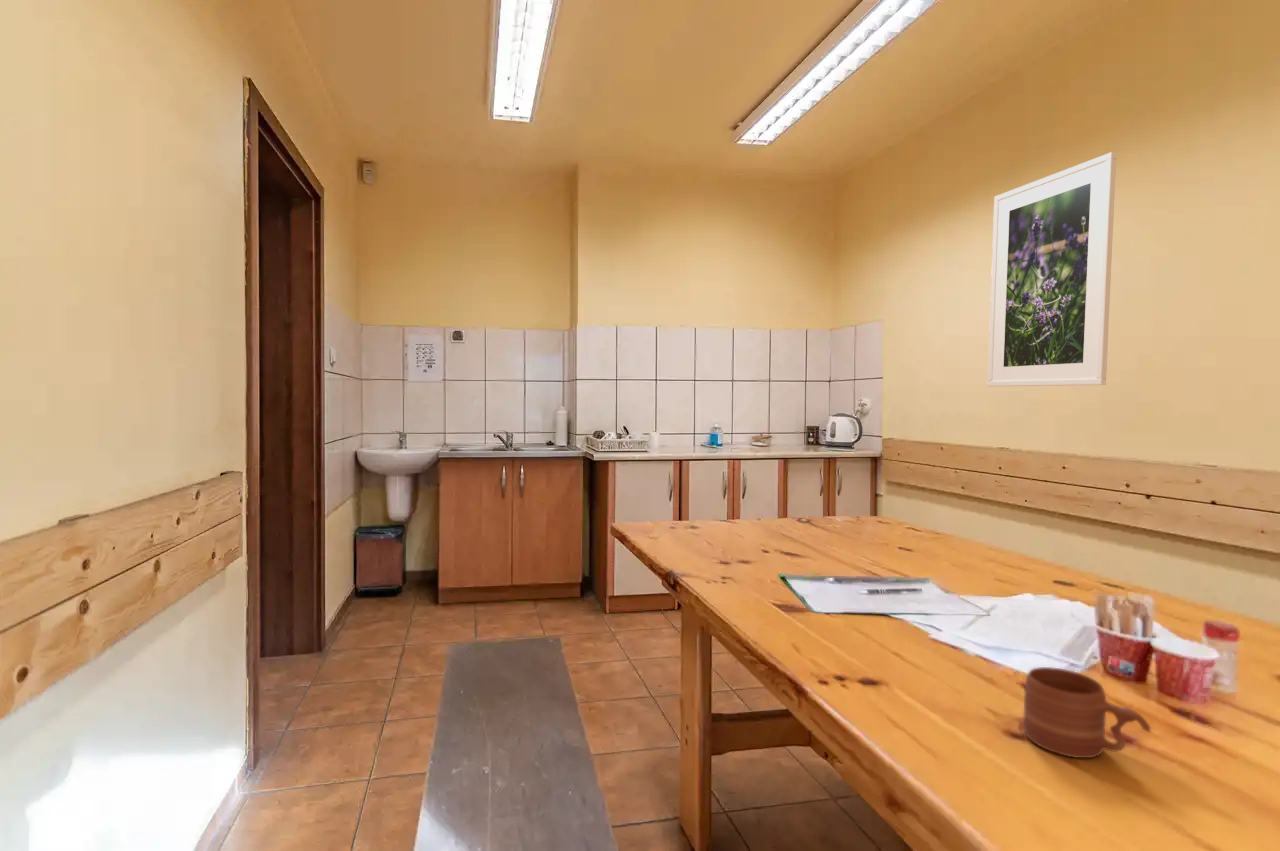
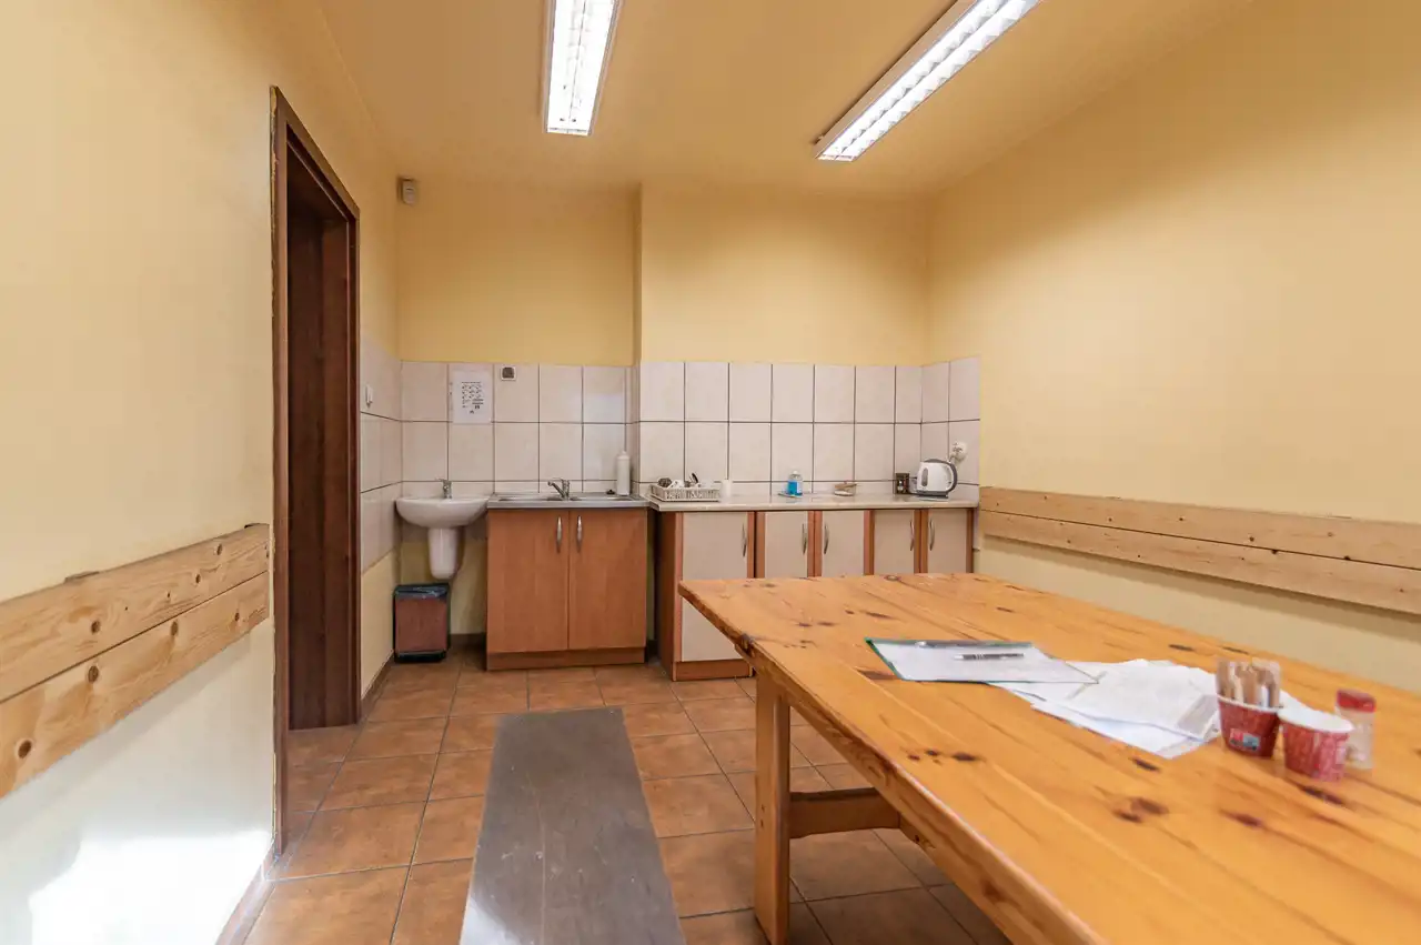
- mug (1083, 719)
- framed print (1044, 281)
